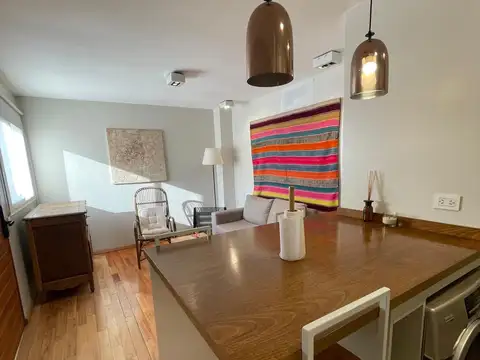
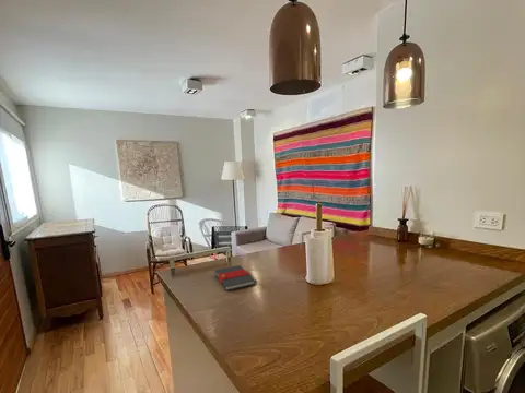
+ book (234, 276)
